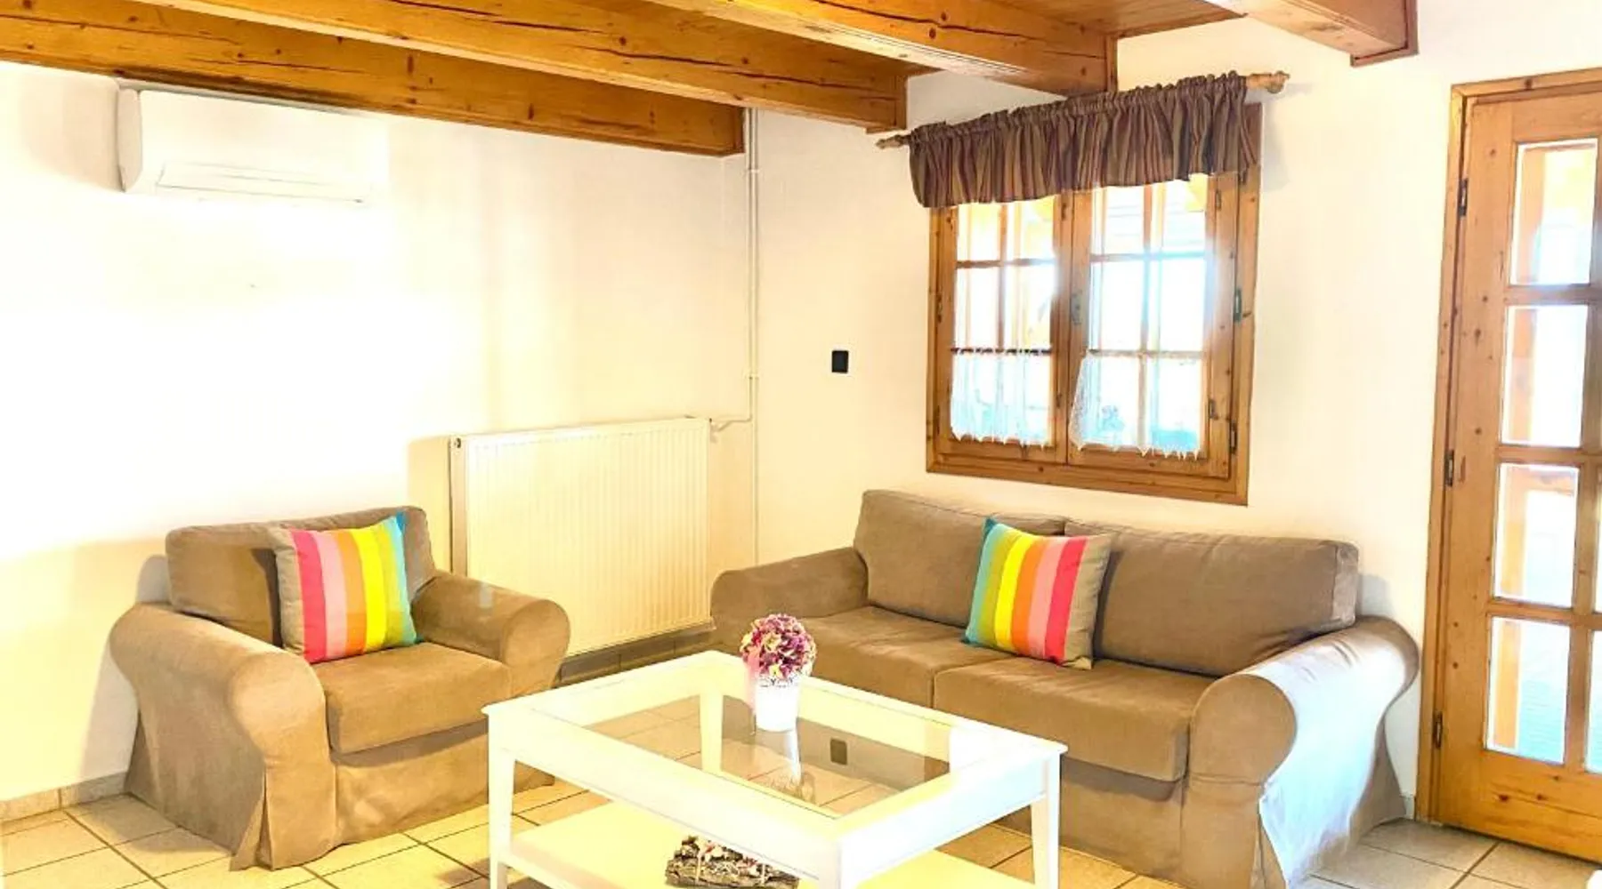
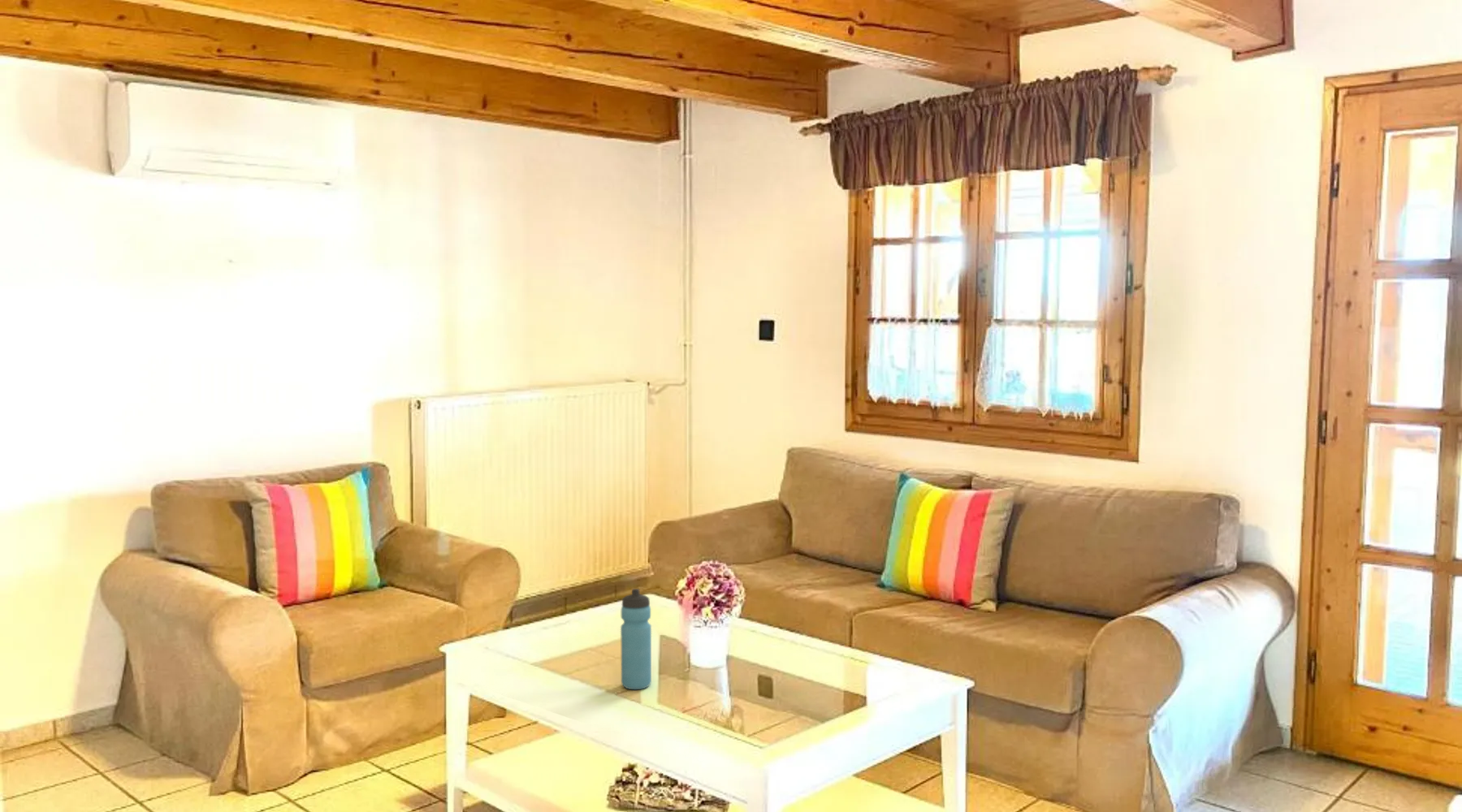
+ water bottle (636, 637)
